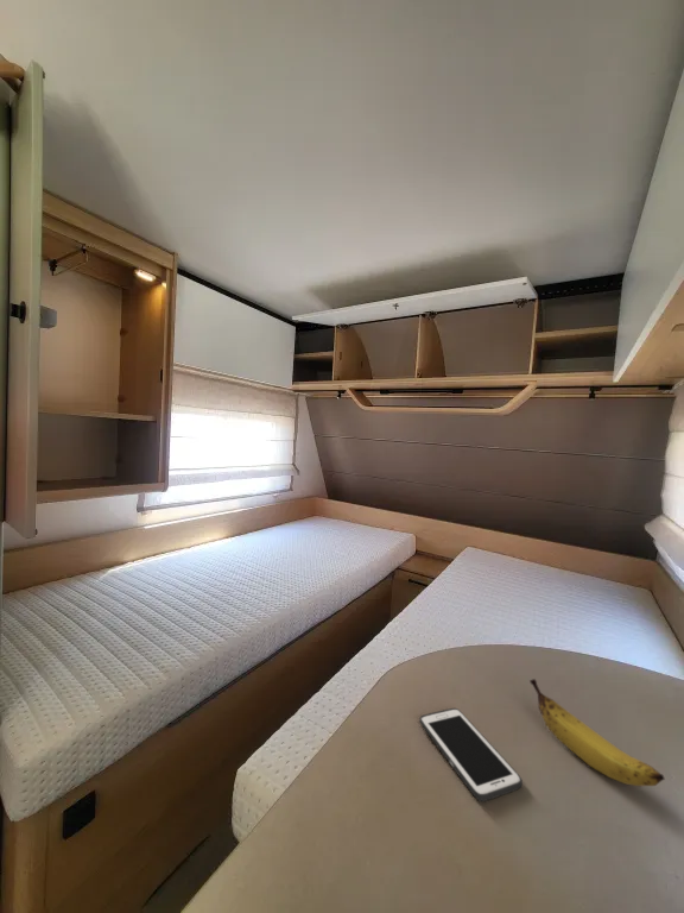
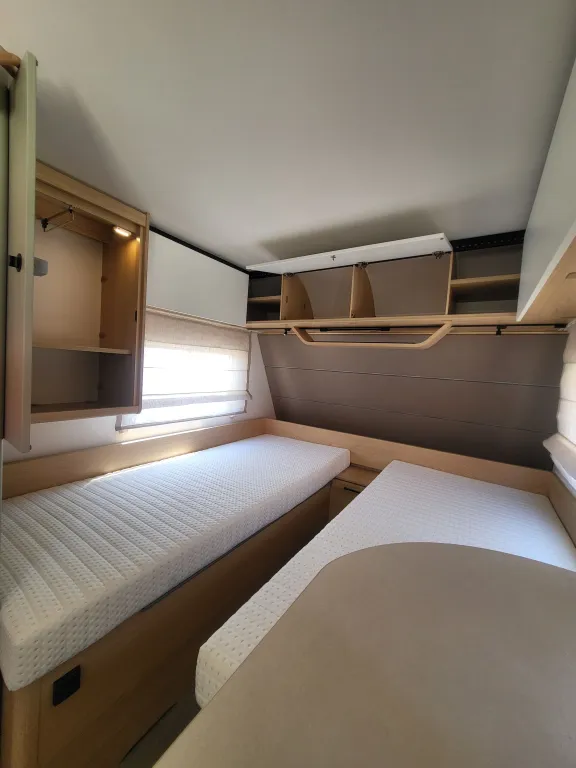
- banana (585, 735)
- cell phone (466, 748)
